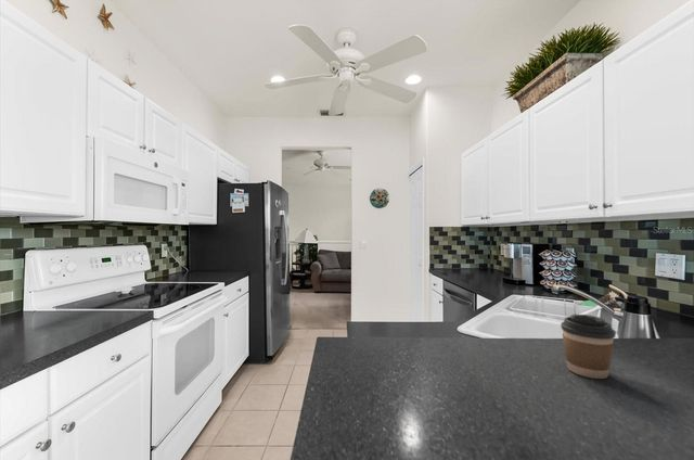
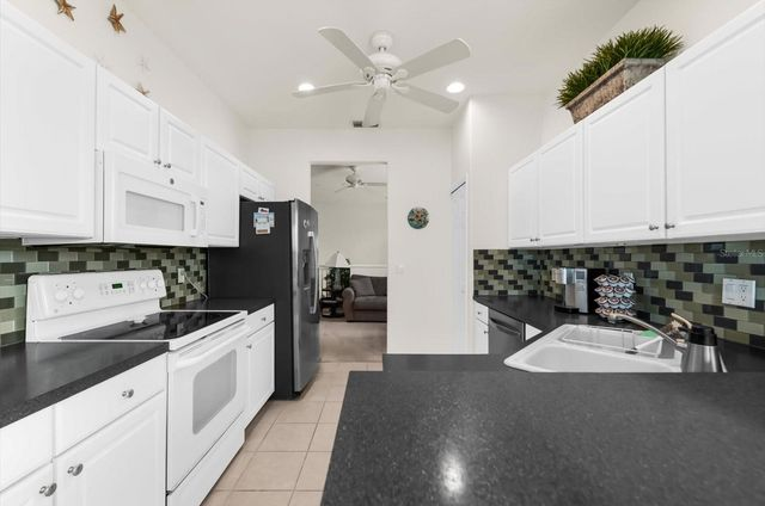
- coffee cup (587, 342)
